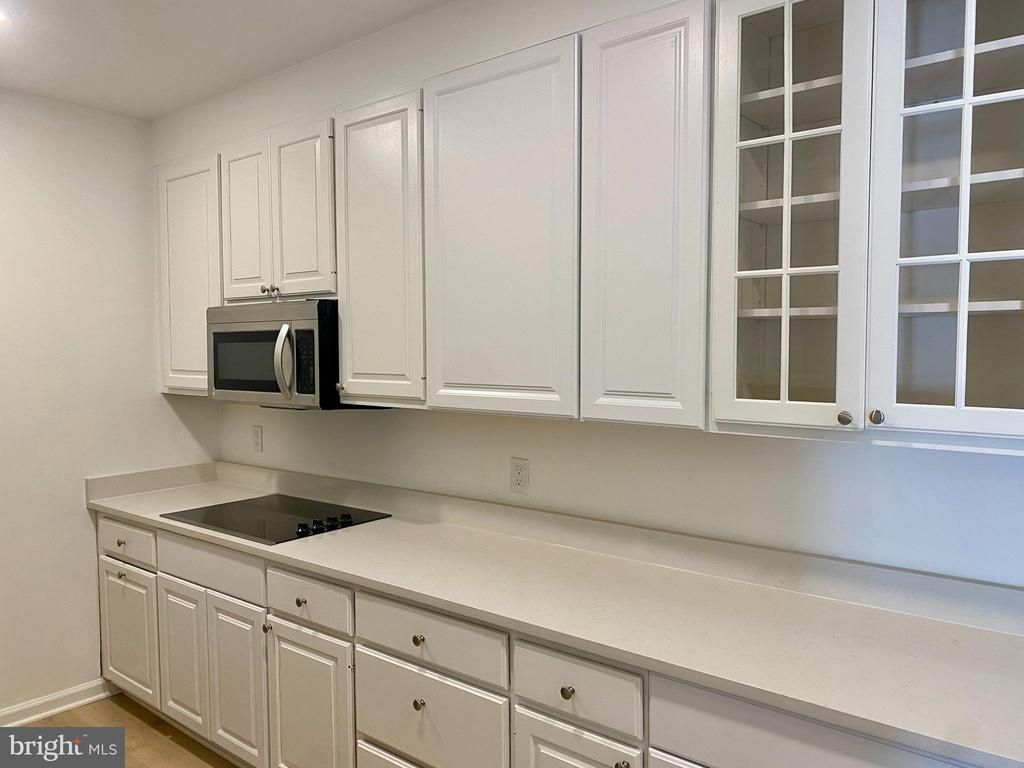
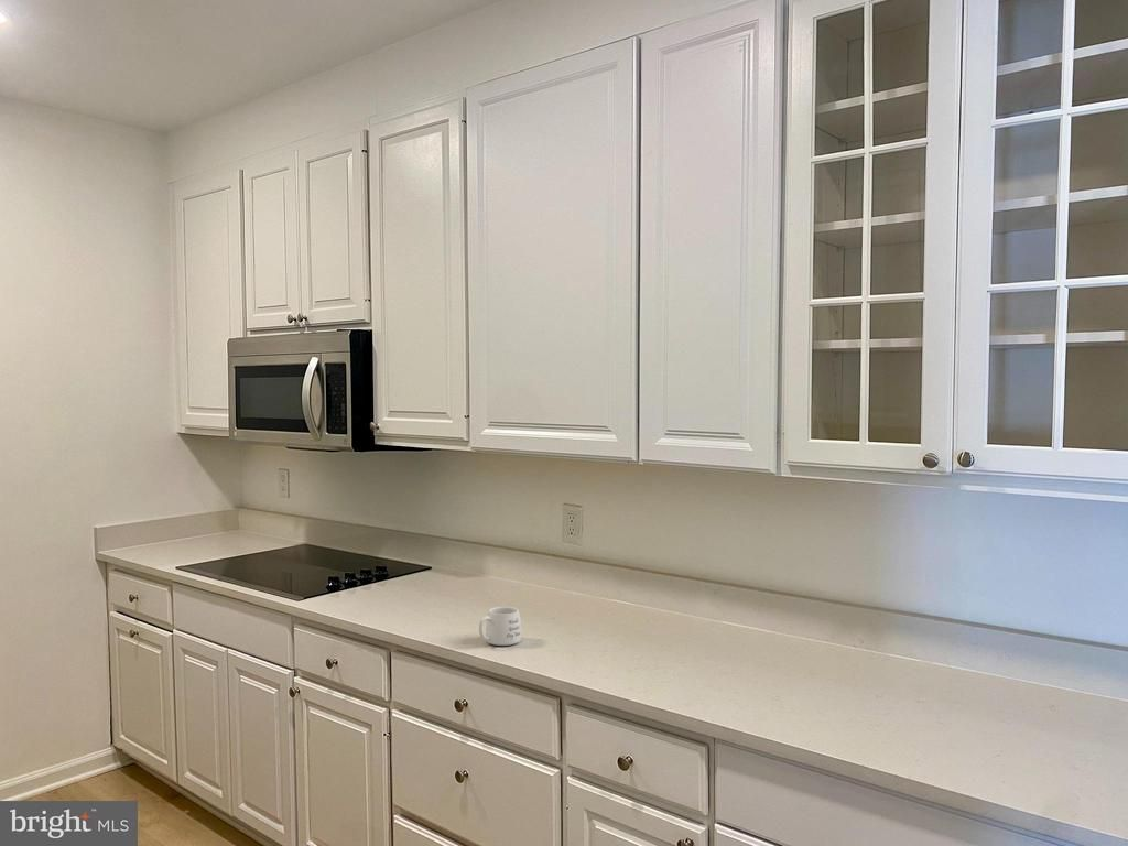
+ mug (498, 627)
